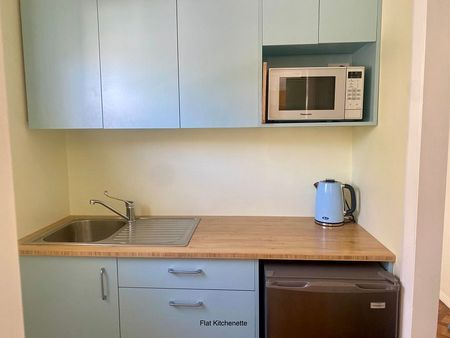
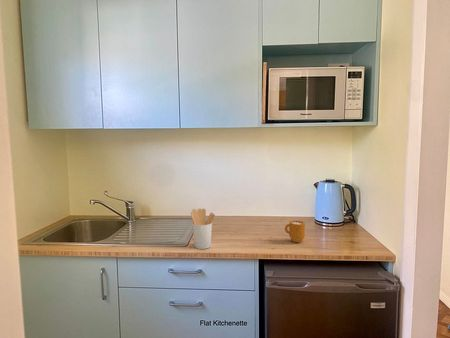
+ utensil holder (201, 227)
+ mug (294, 231)
